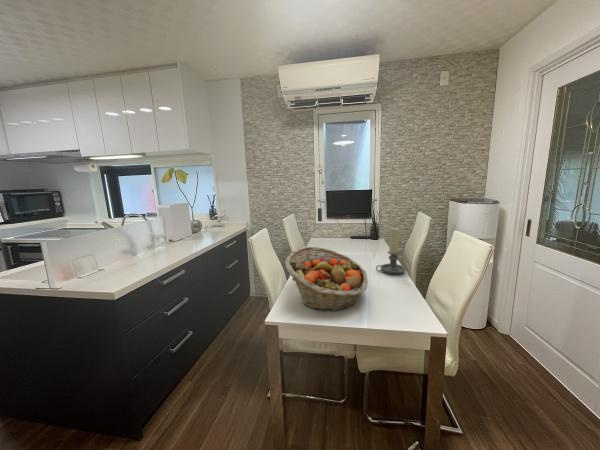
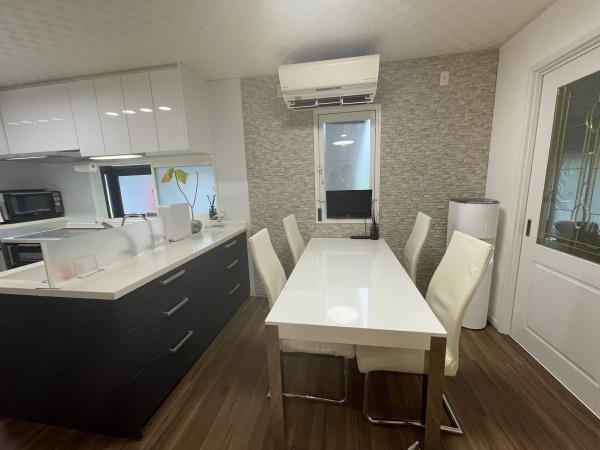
- fruit basket (327, 274)
- candle holder (391, 249)
